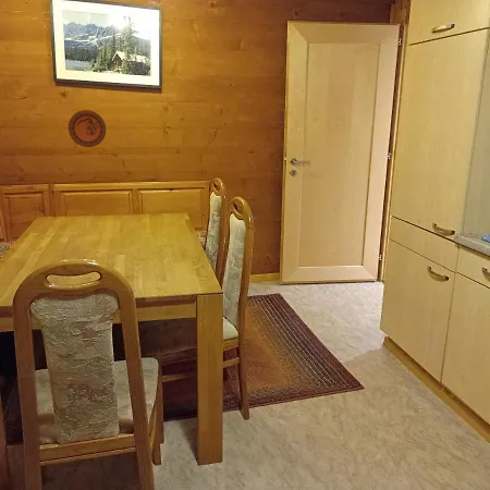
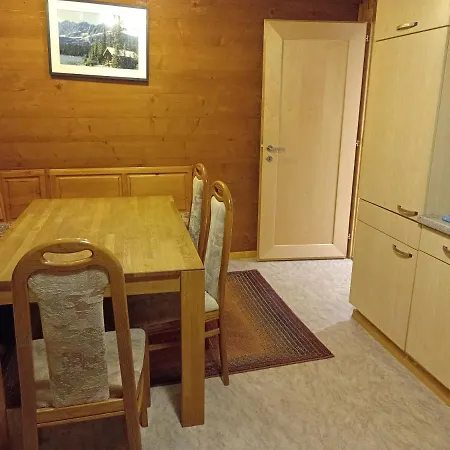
- decorative plate (87, 128)
